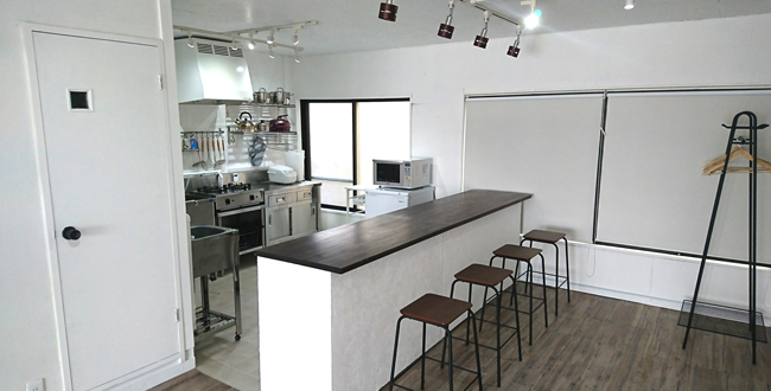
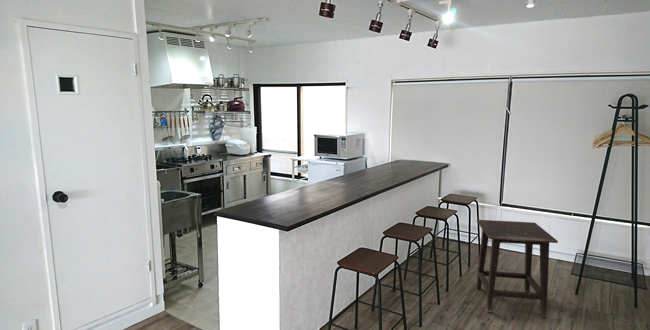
+ side table (511, 272)
